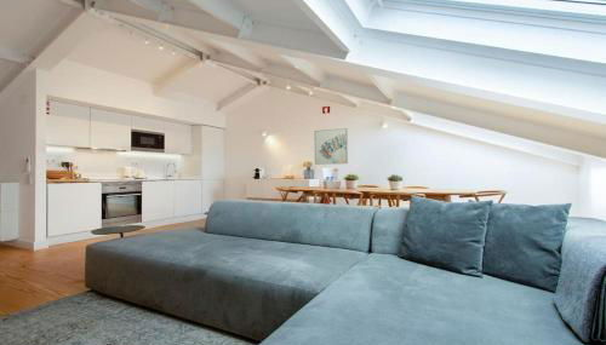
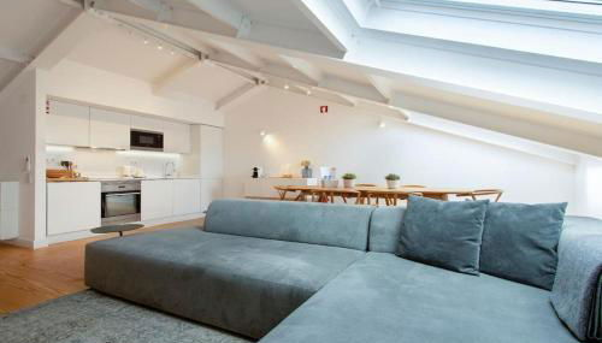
- wall art (330, 146)
